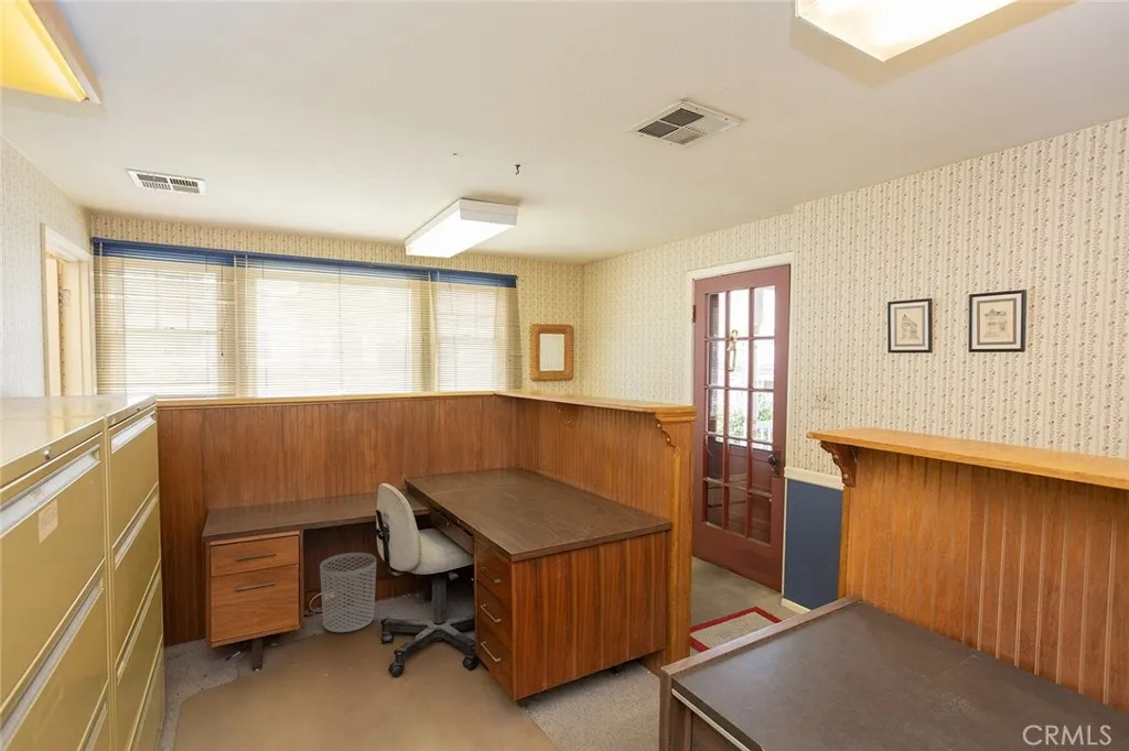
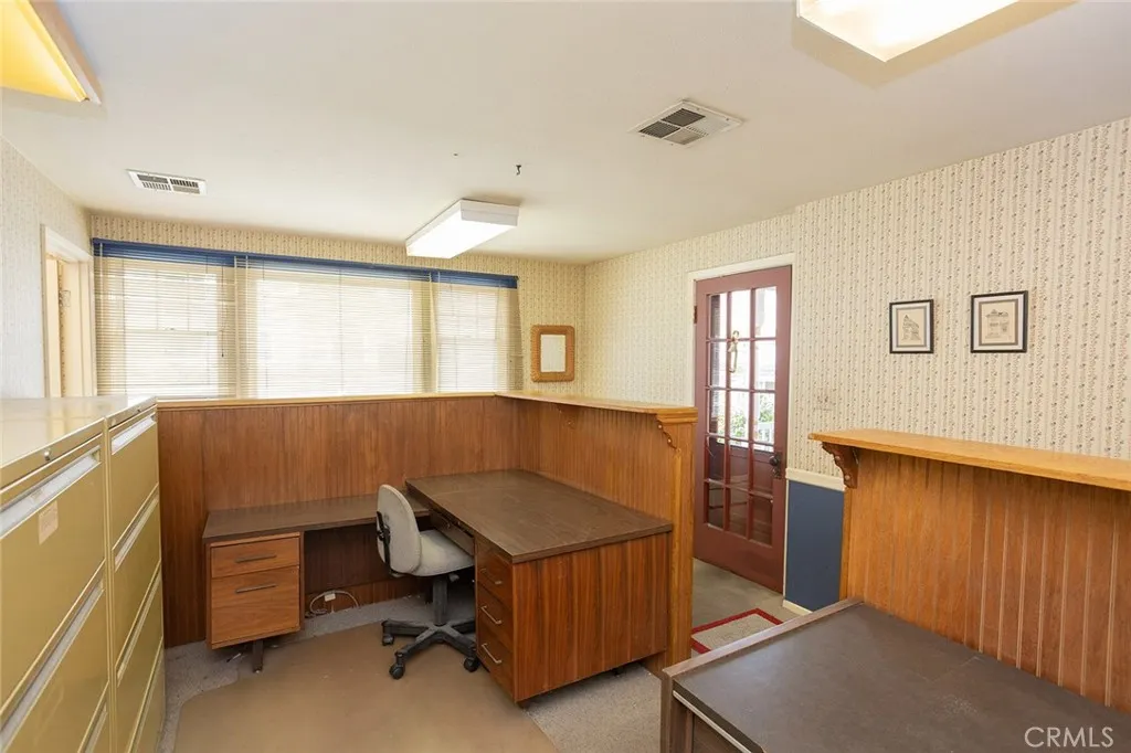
- waste bin (348, 592)
